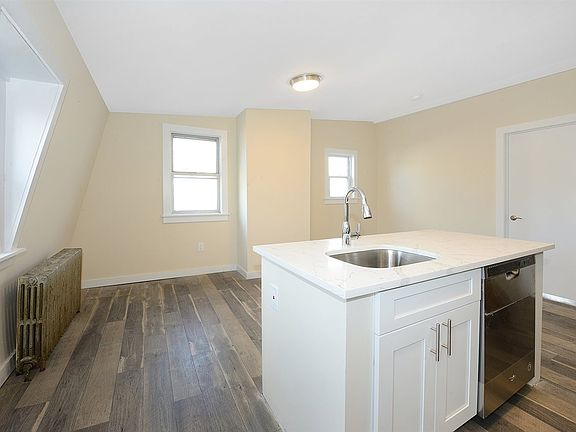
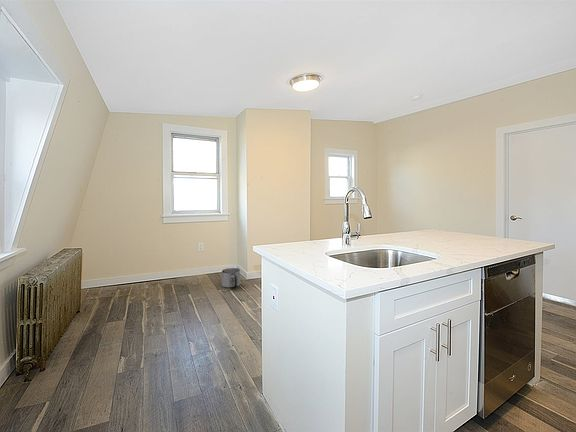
+ bucket (231, 278)
